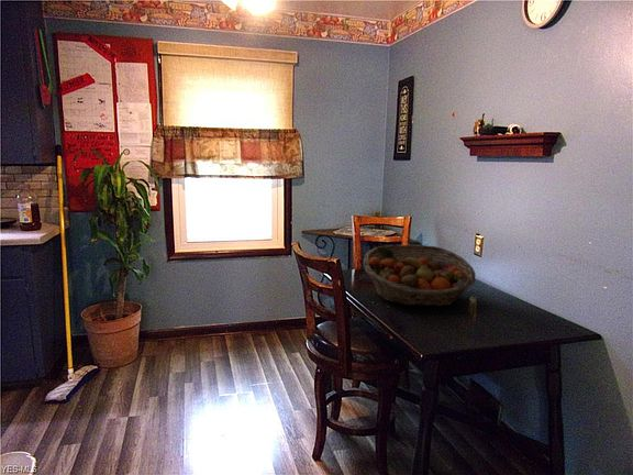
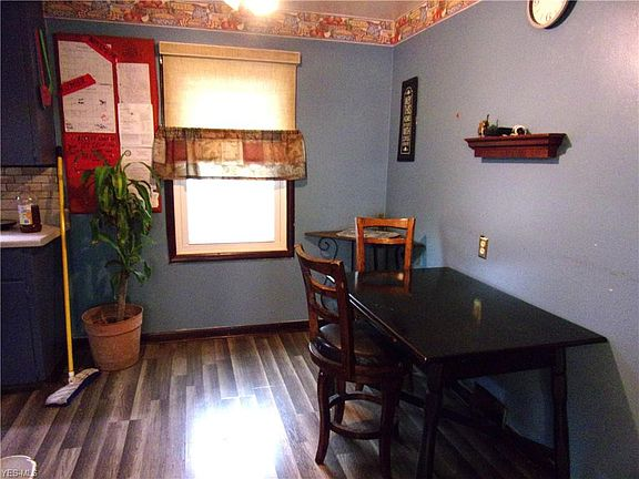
- fruit basket (417, 274)
